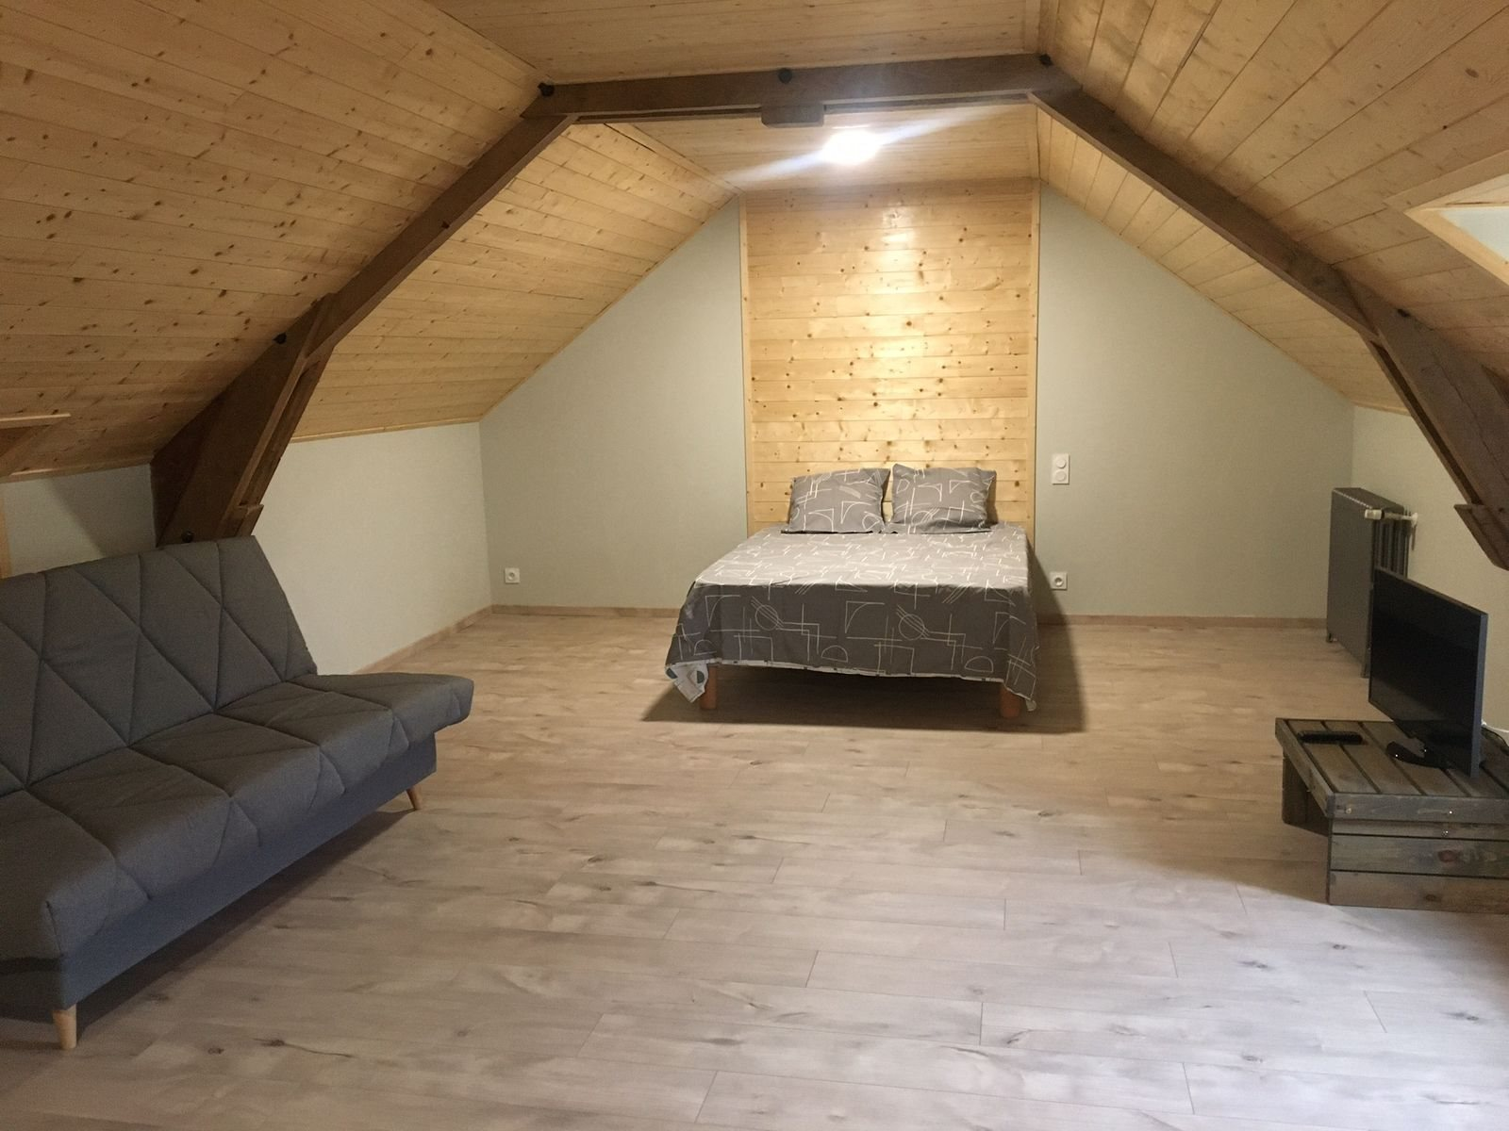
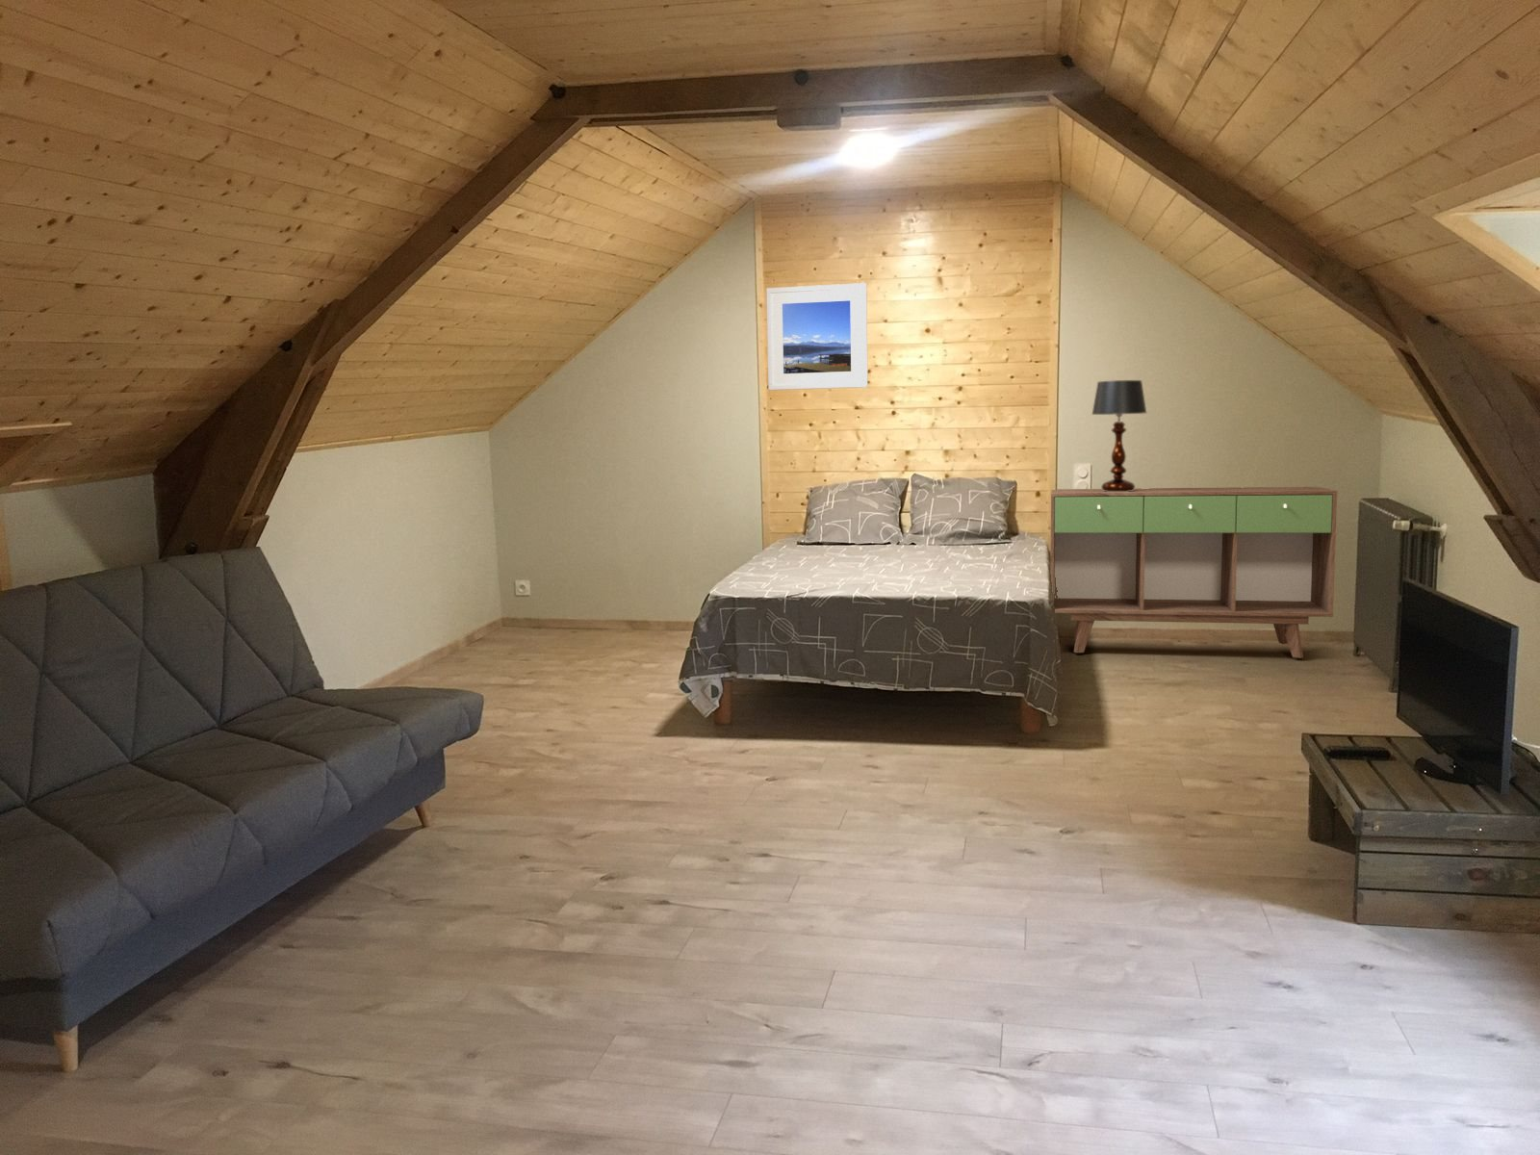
+ sideboard (1183, 570)
+ table lamp (1118, 436)
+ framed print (816, 337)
